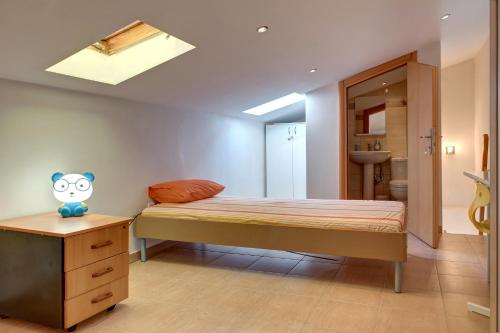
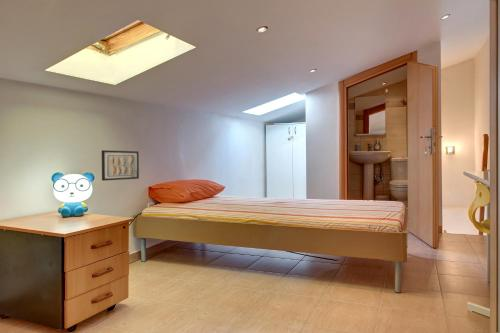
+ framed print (121, 165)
